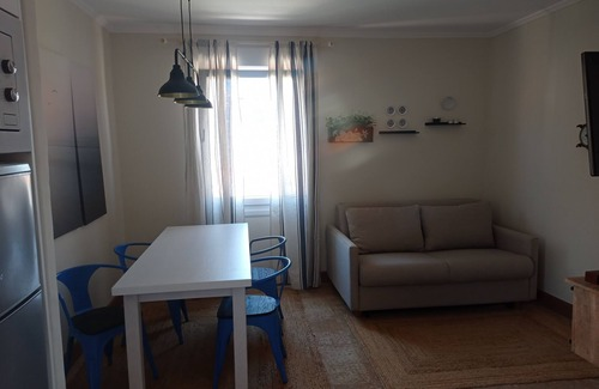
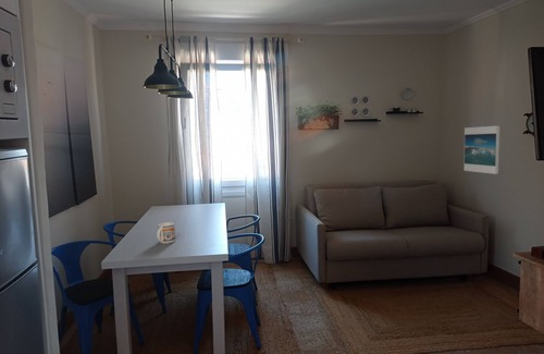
+ mug (164, 233)
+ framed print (480, 149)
